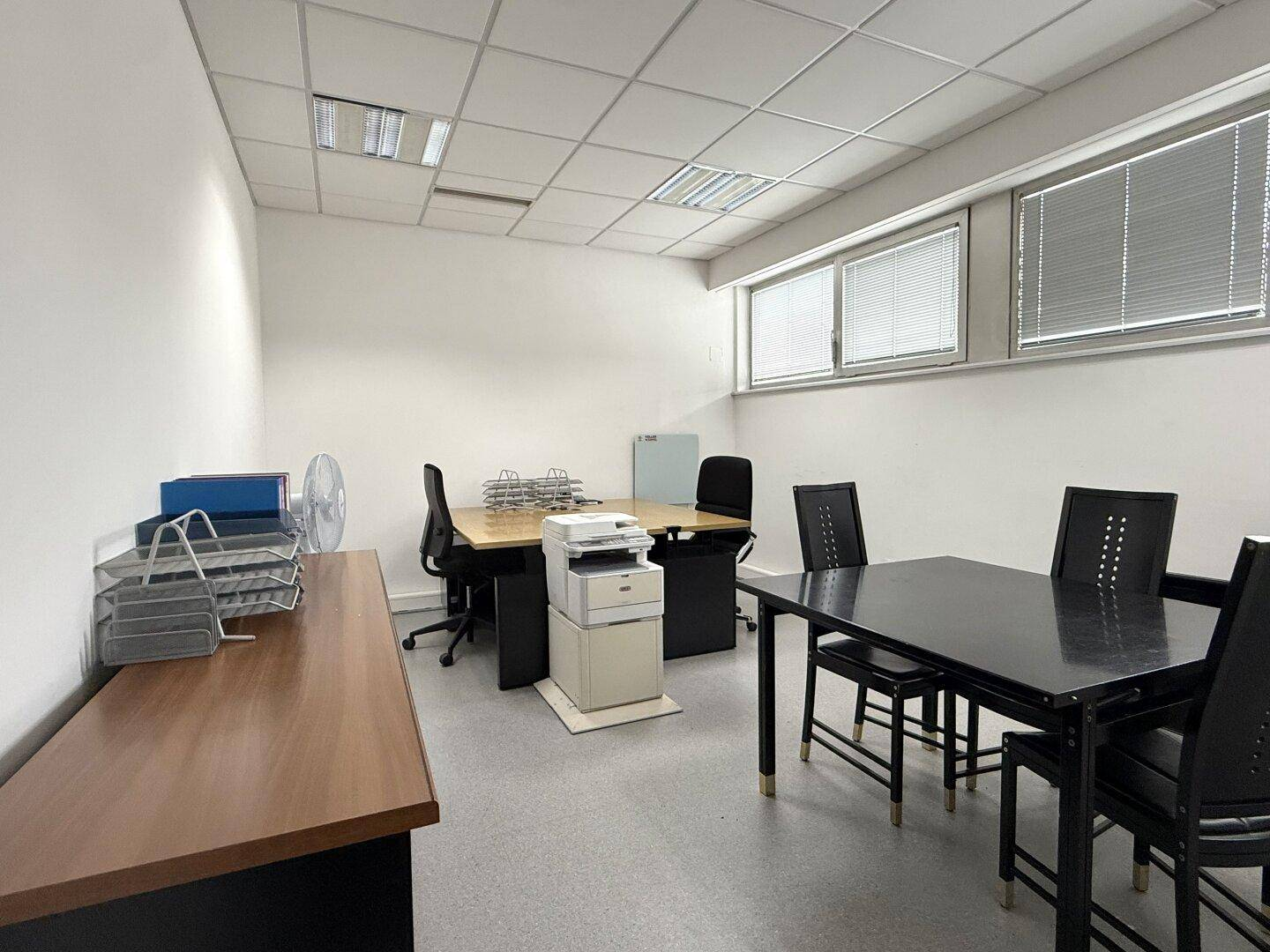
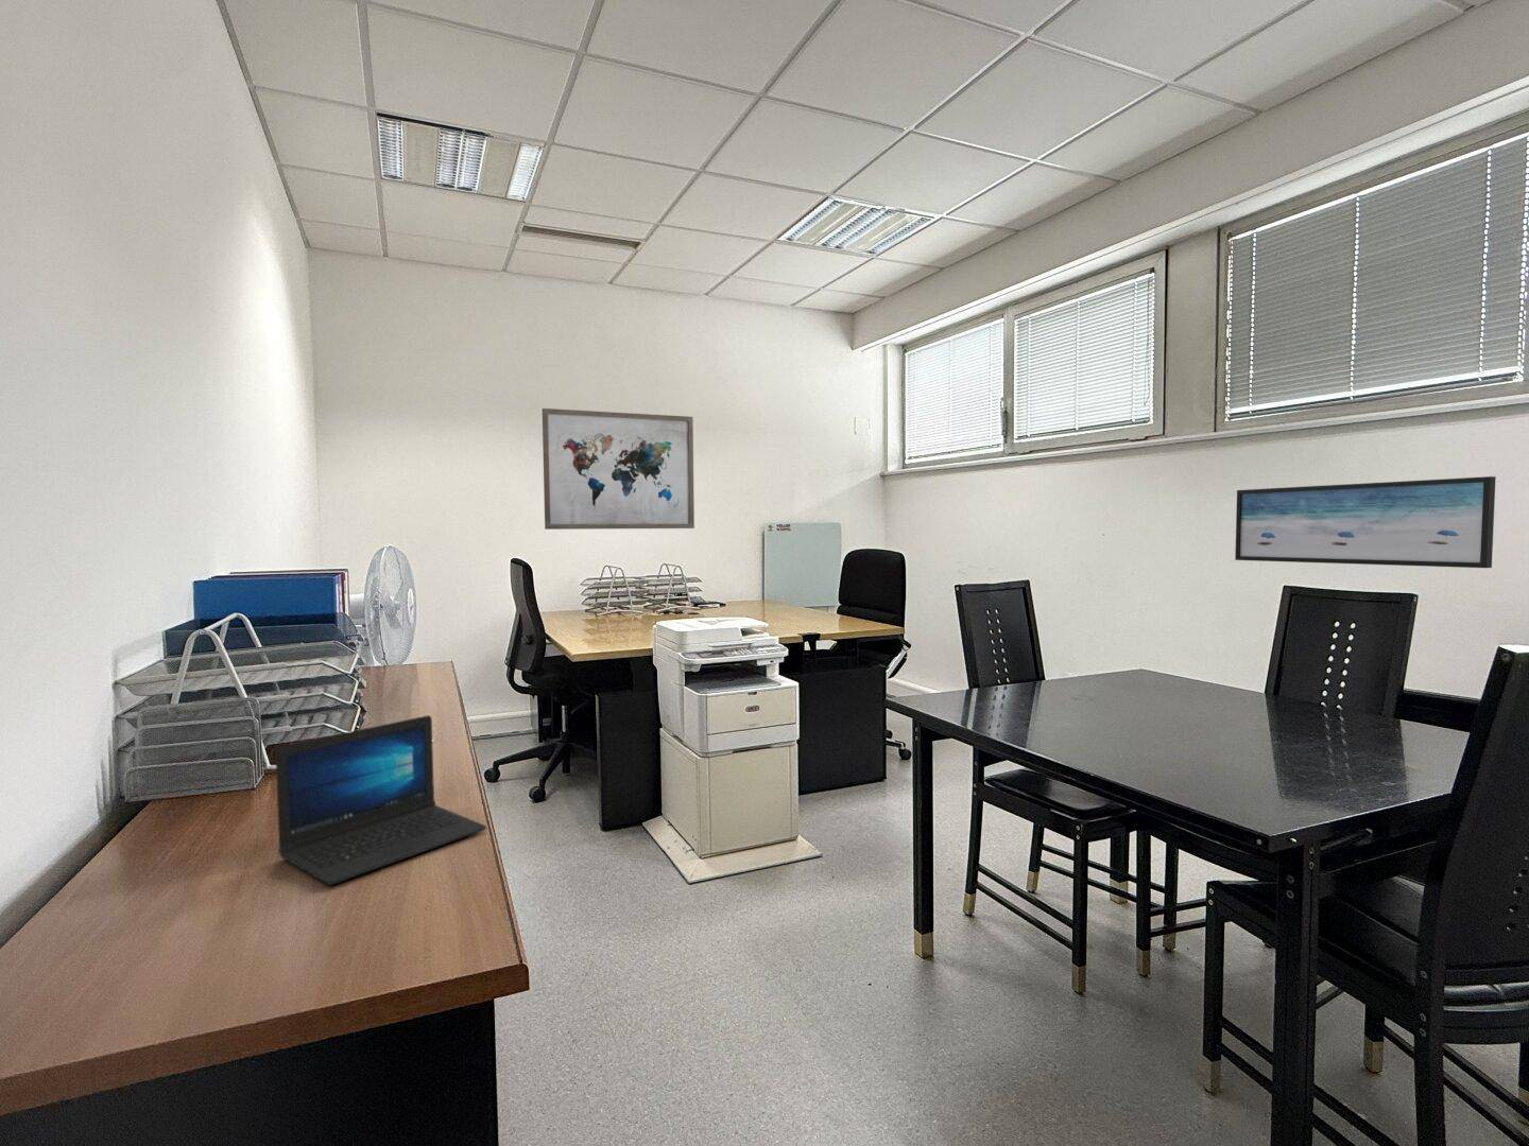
+ laptop (384, 791)
+ wall art (621, 469)
+ wall art (1347, 524)
